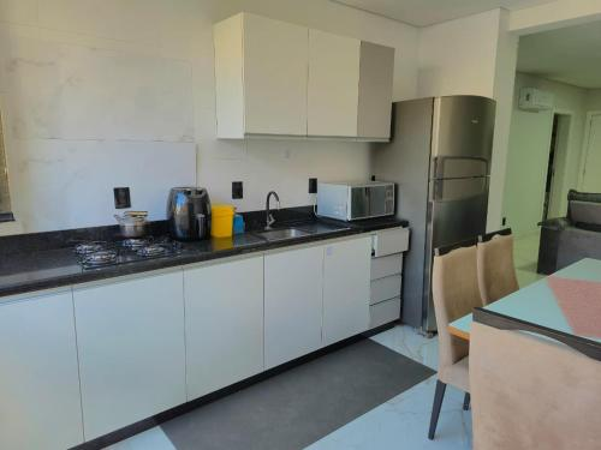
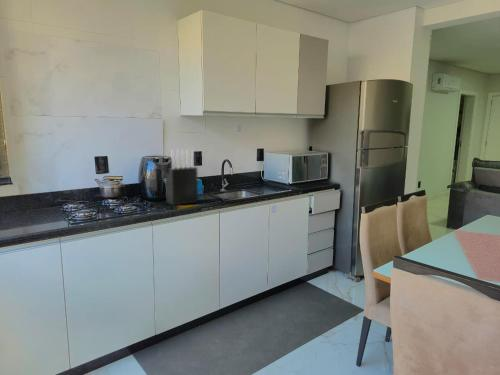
+ knife block (180, 176)
